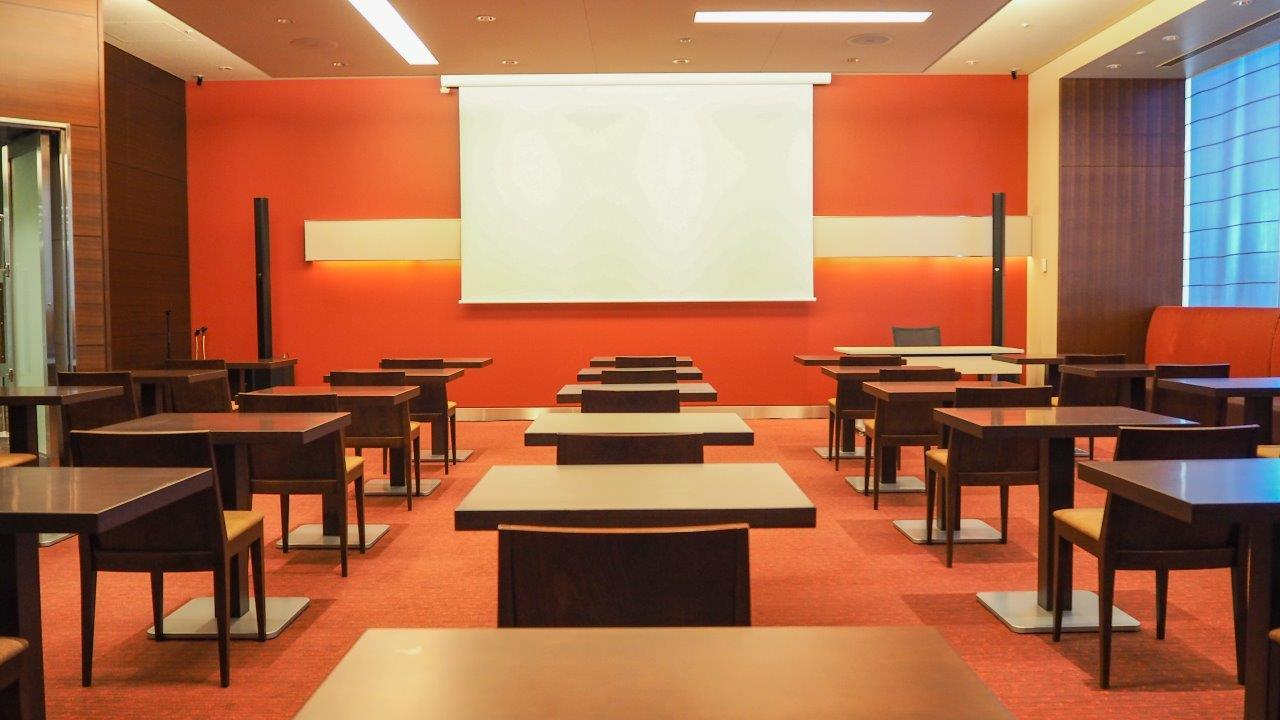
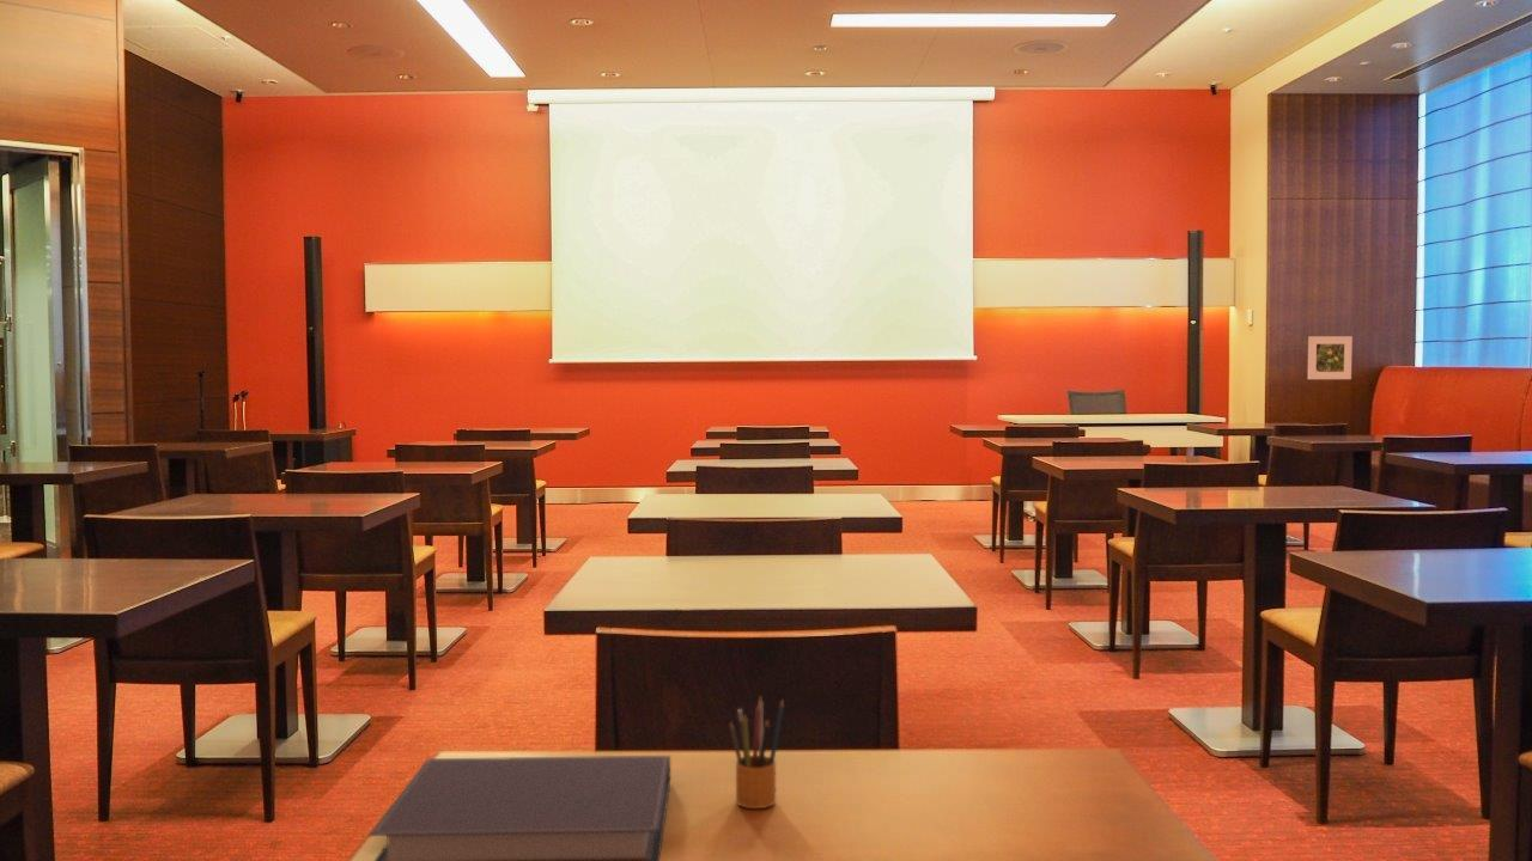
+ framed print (1330, 358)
+ notebook (534, 805)
+ pencil box (756, 752)
